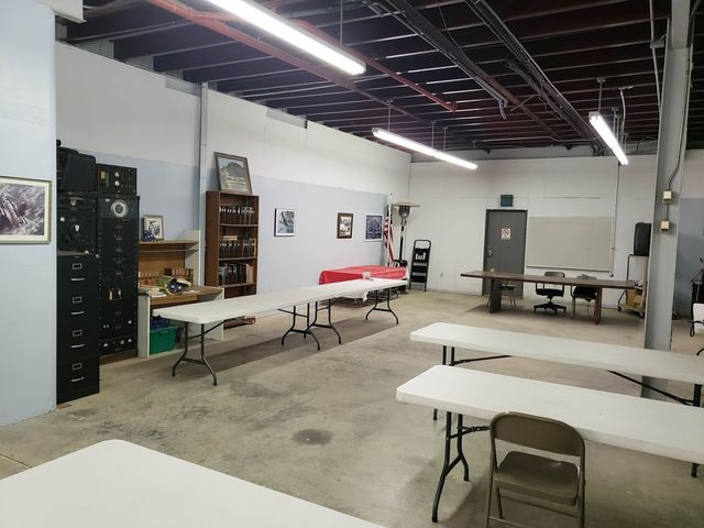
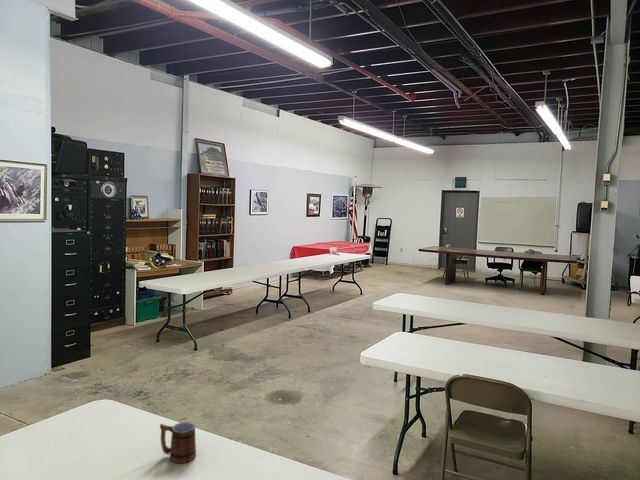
+ mug (177, 440)
